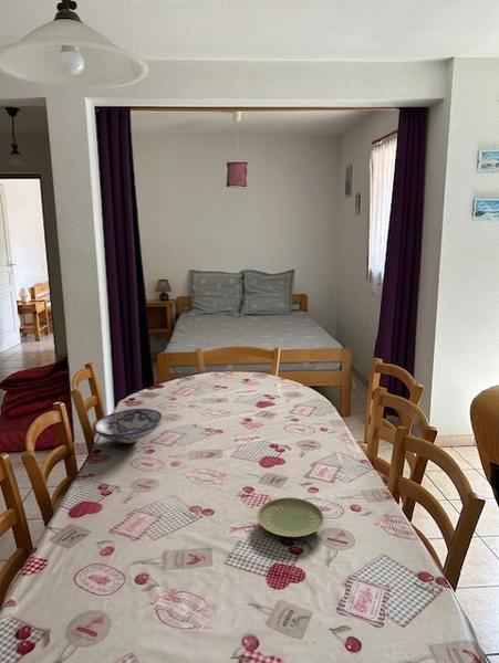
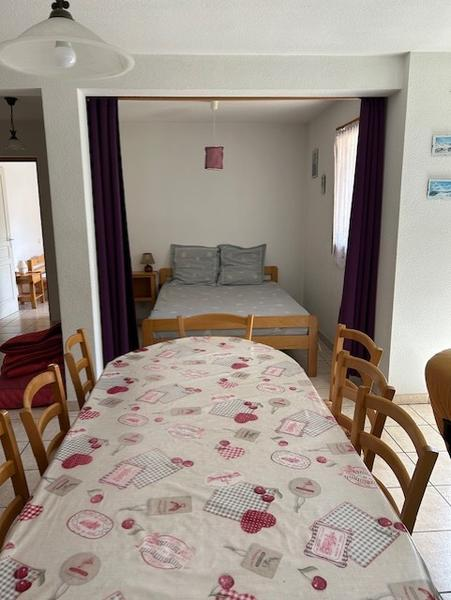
- plate (290, 519)
- bowl (128, 429)
